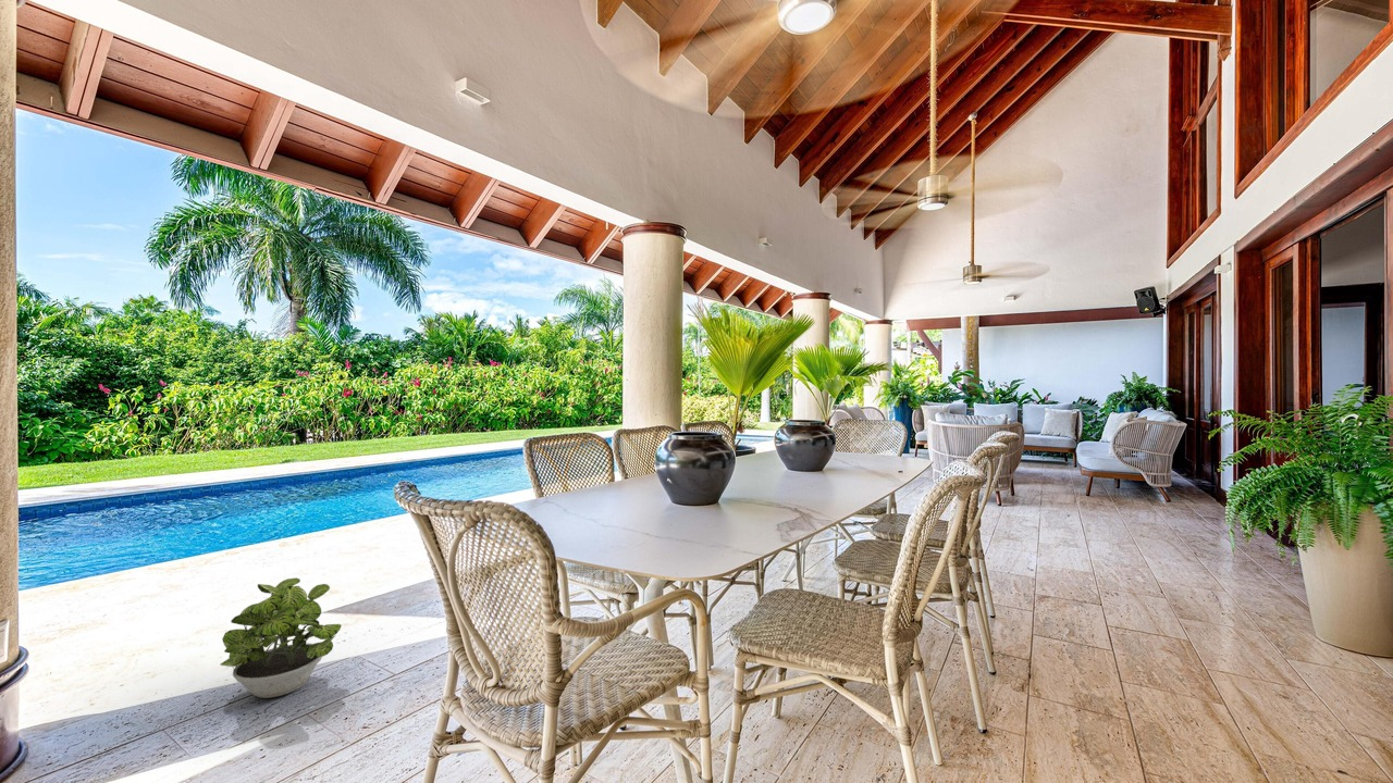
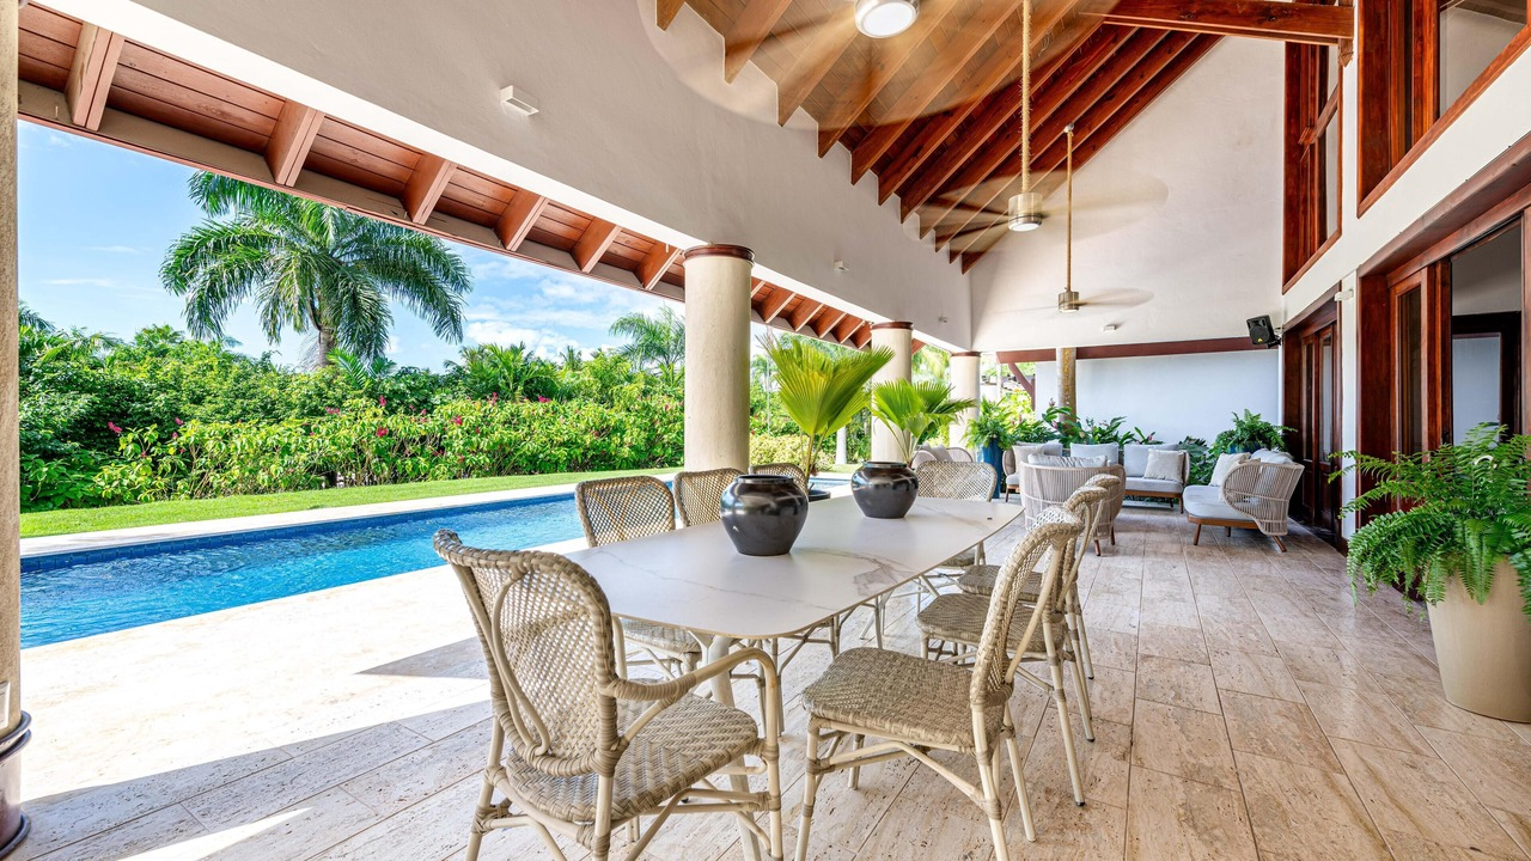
- potted plant (278, 635)
